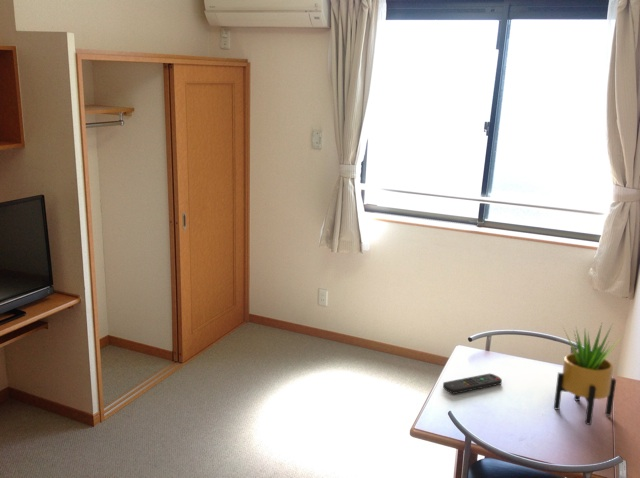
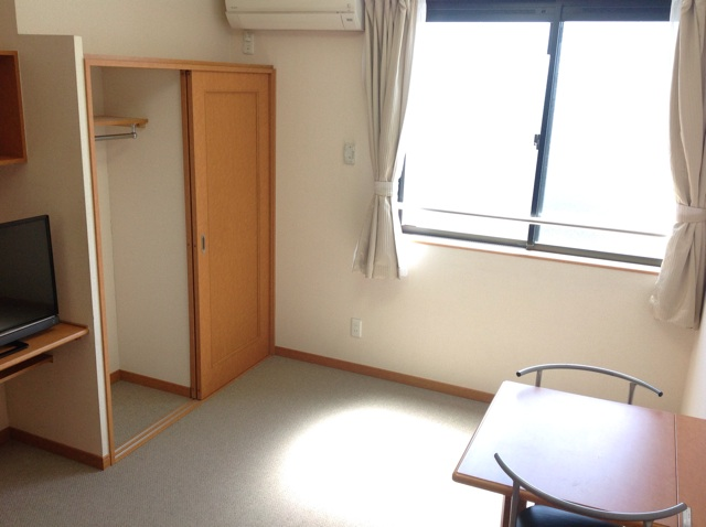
- remote control (472, 383)
- potted plant (588, 369)
